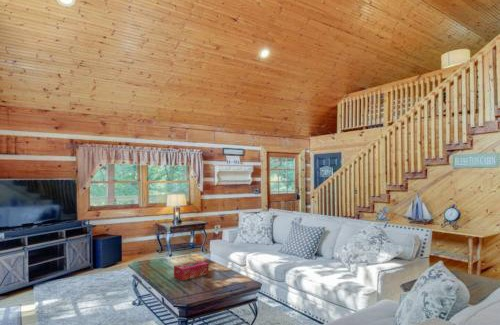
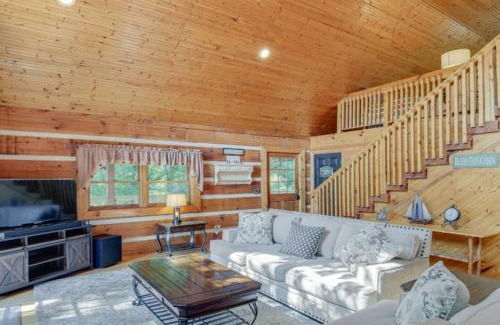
- tissue box (191, 269)
